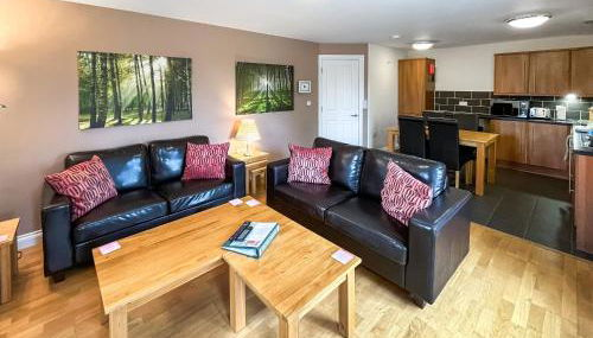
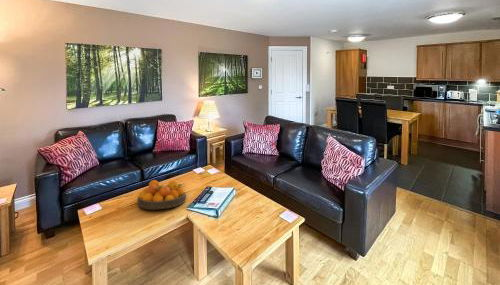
+ fruit bowl (162, 191)
